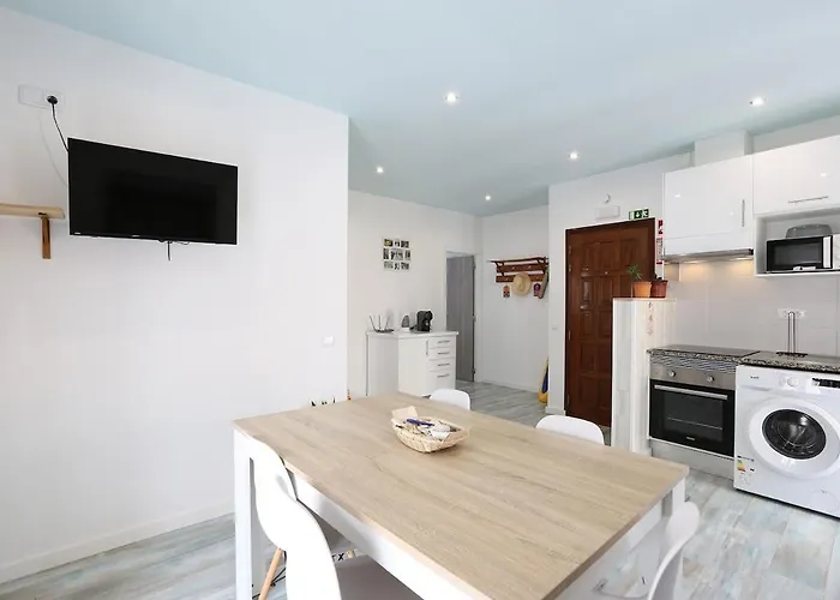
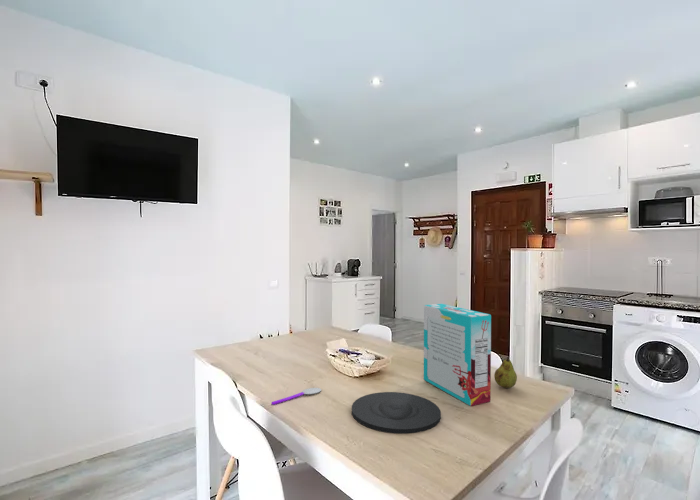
+ fruit (505, 371)
+ spoon (297, 395)
+ plate (395, 407)
+ cereal box (454, 349)
